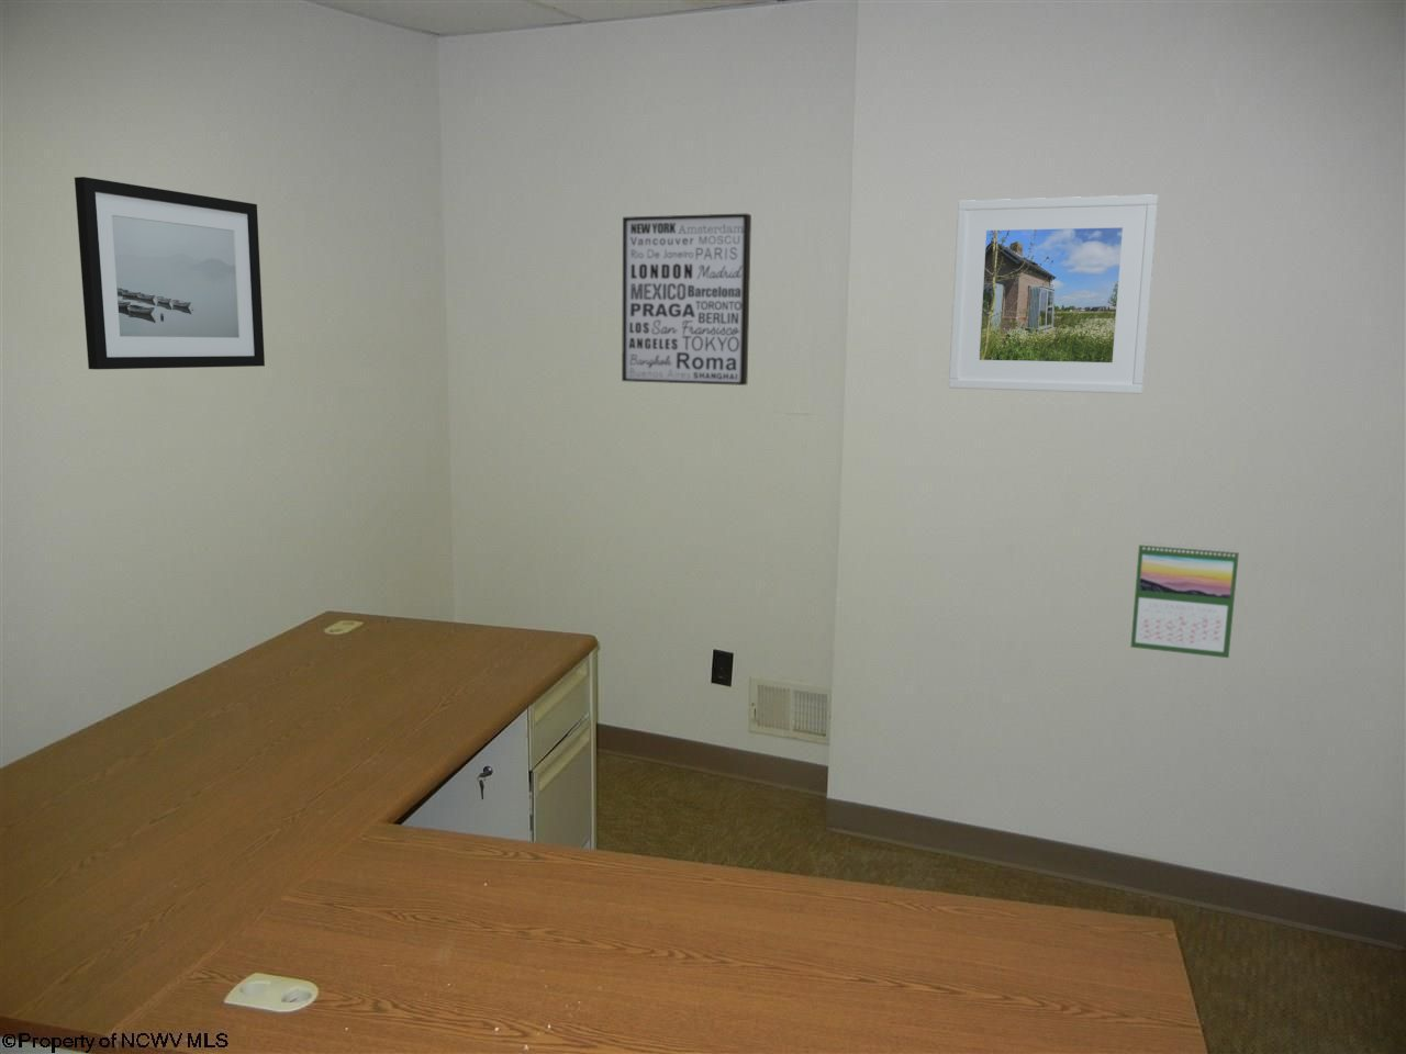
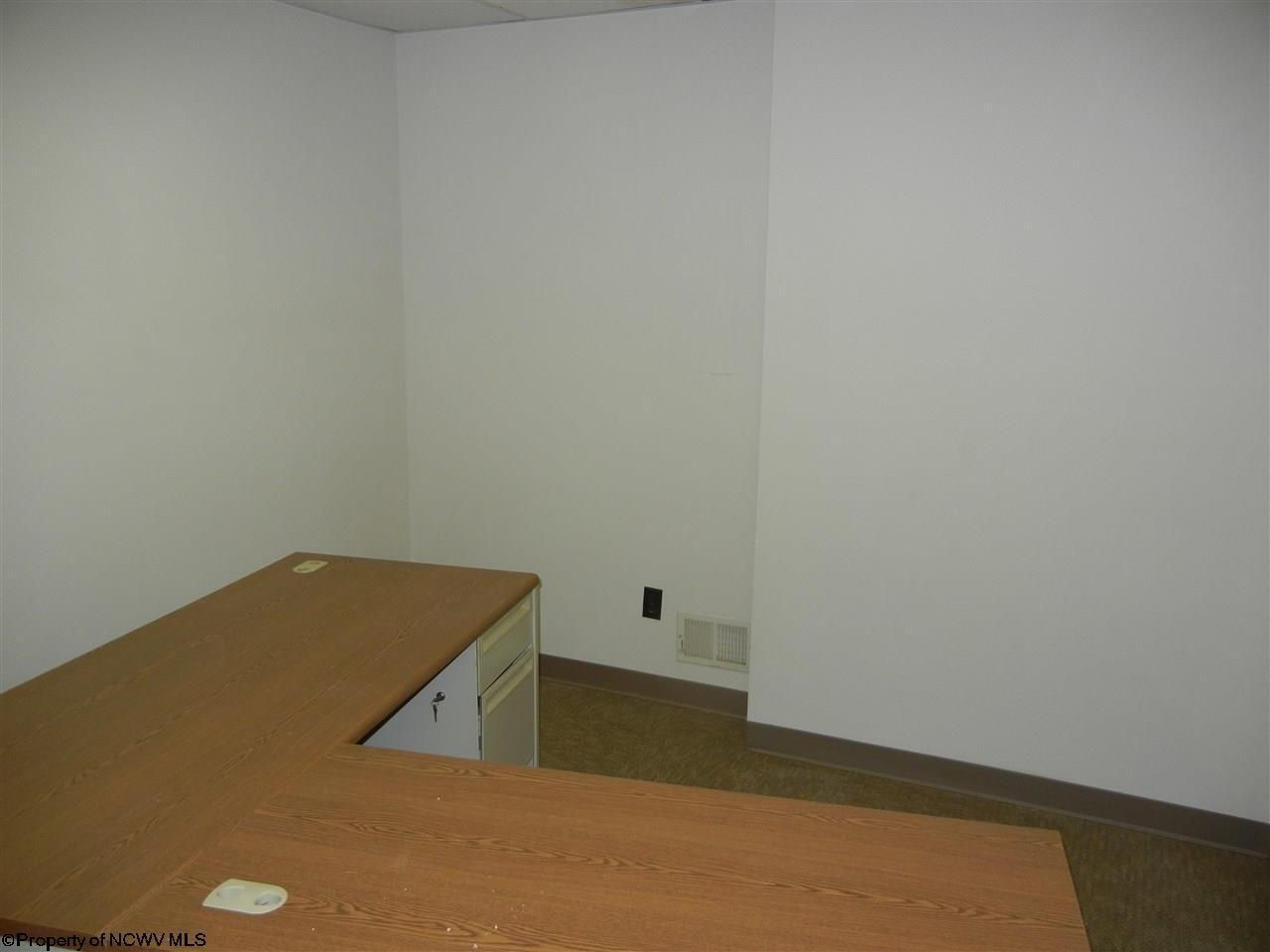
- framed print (1048, 296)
- calendar (1183, 598)
- wall art (178, 280)
- wall art (684, 300)
